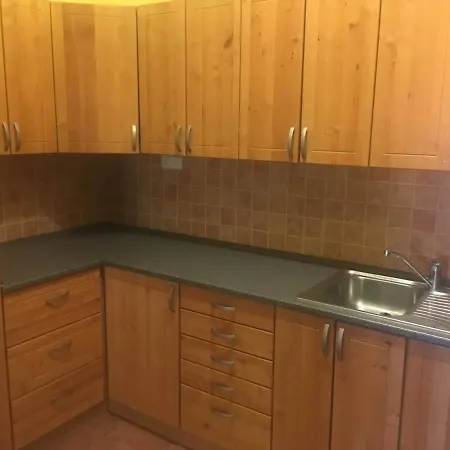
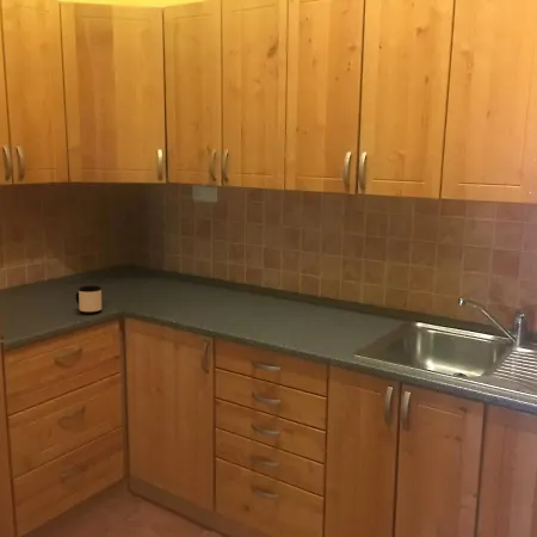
+ mug (87, 298)
